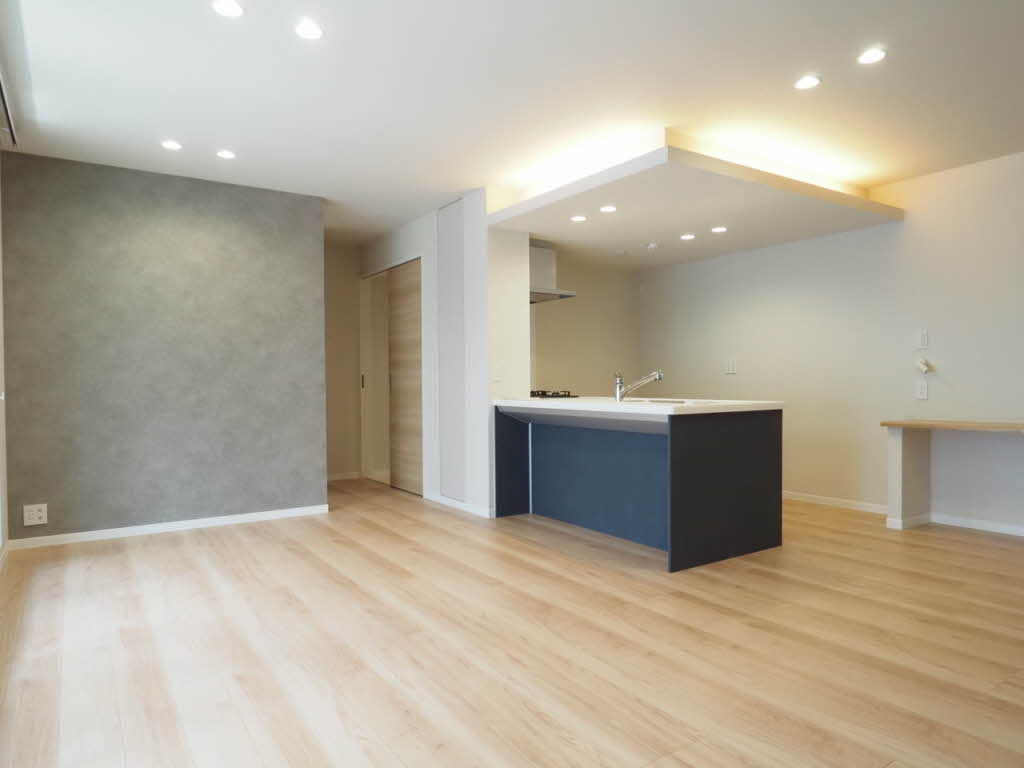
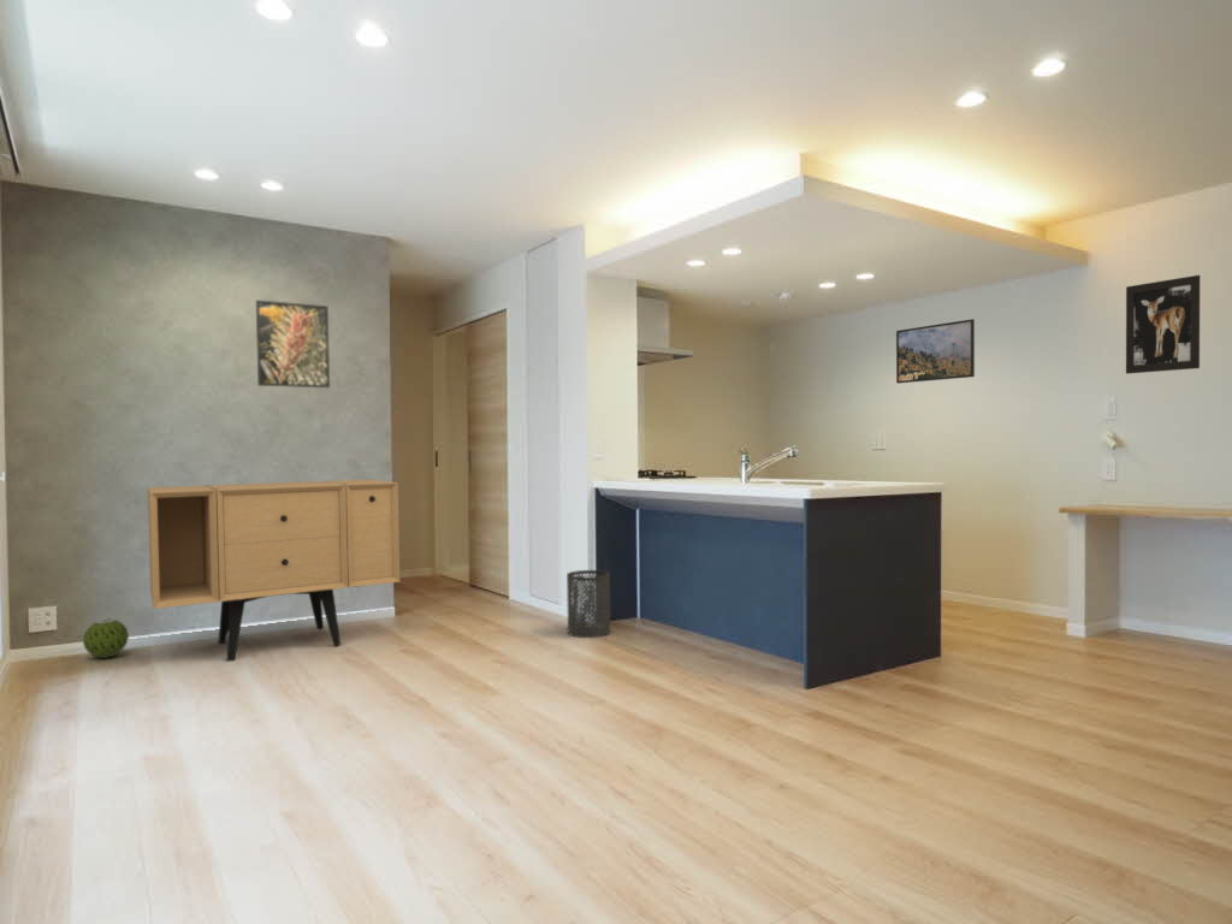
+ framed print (932, 353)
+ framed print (294, 344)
+ trash can (588, 603)
+ sideboard (277, 564)
+ wall art (1161, 326)
+ decorative ball (106, 638)
